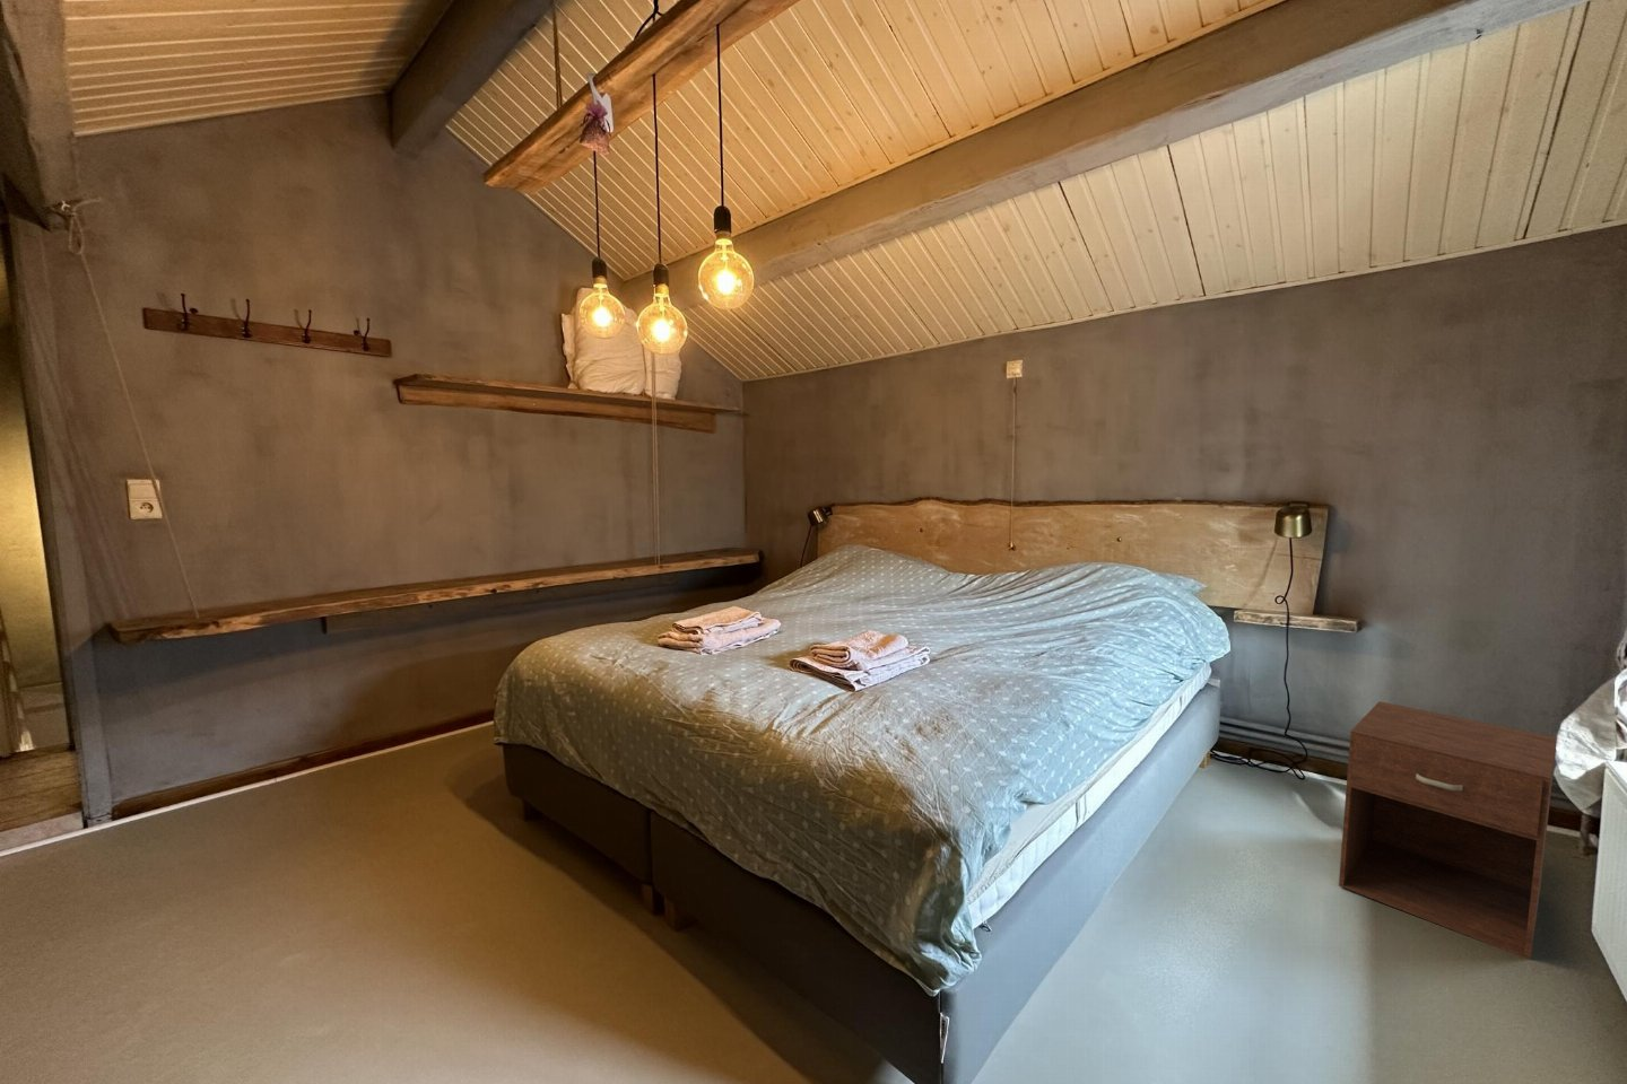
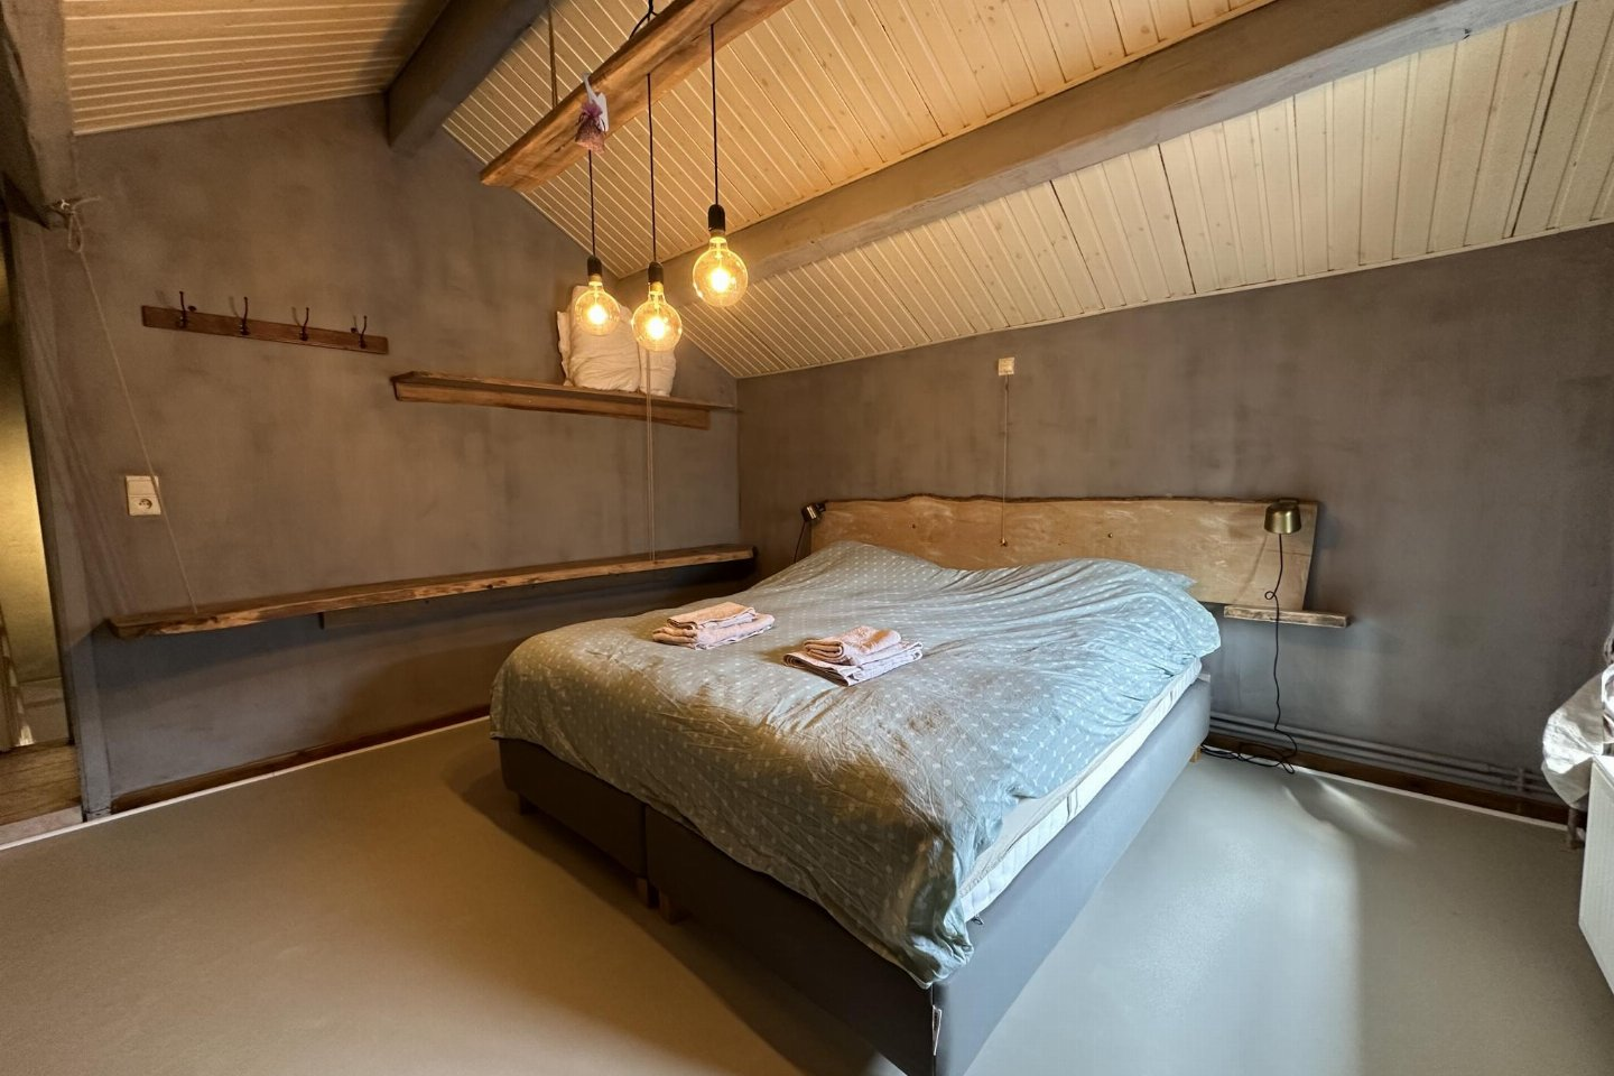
- nightstand (1444, 815)
